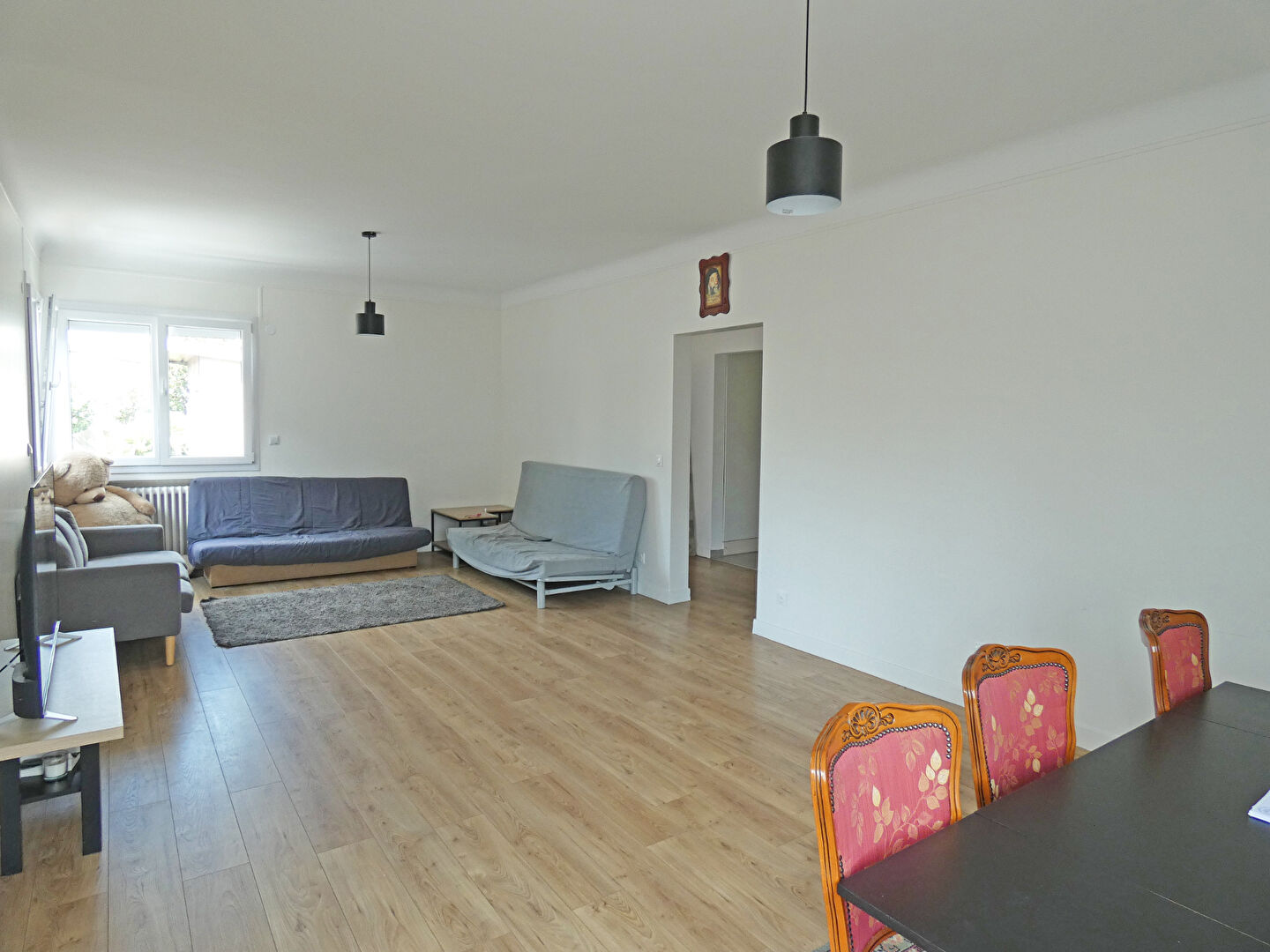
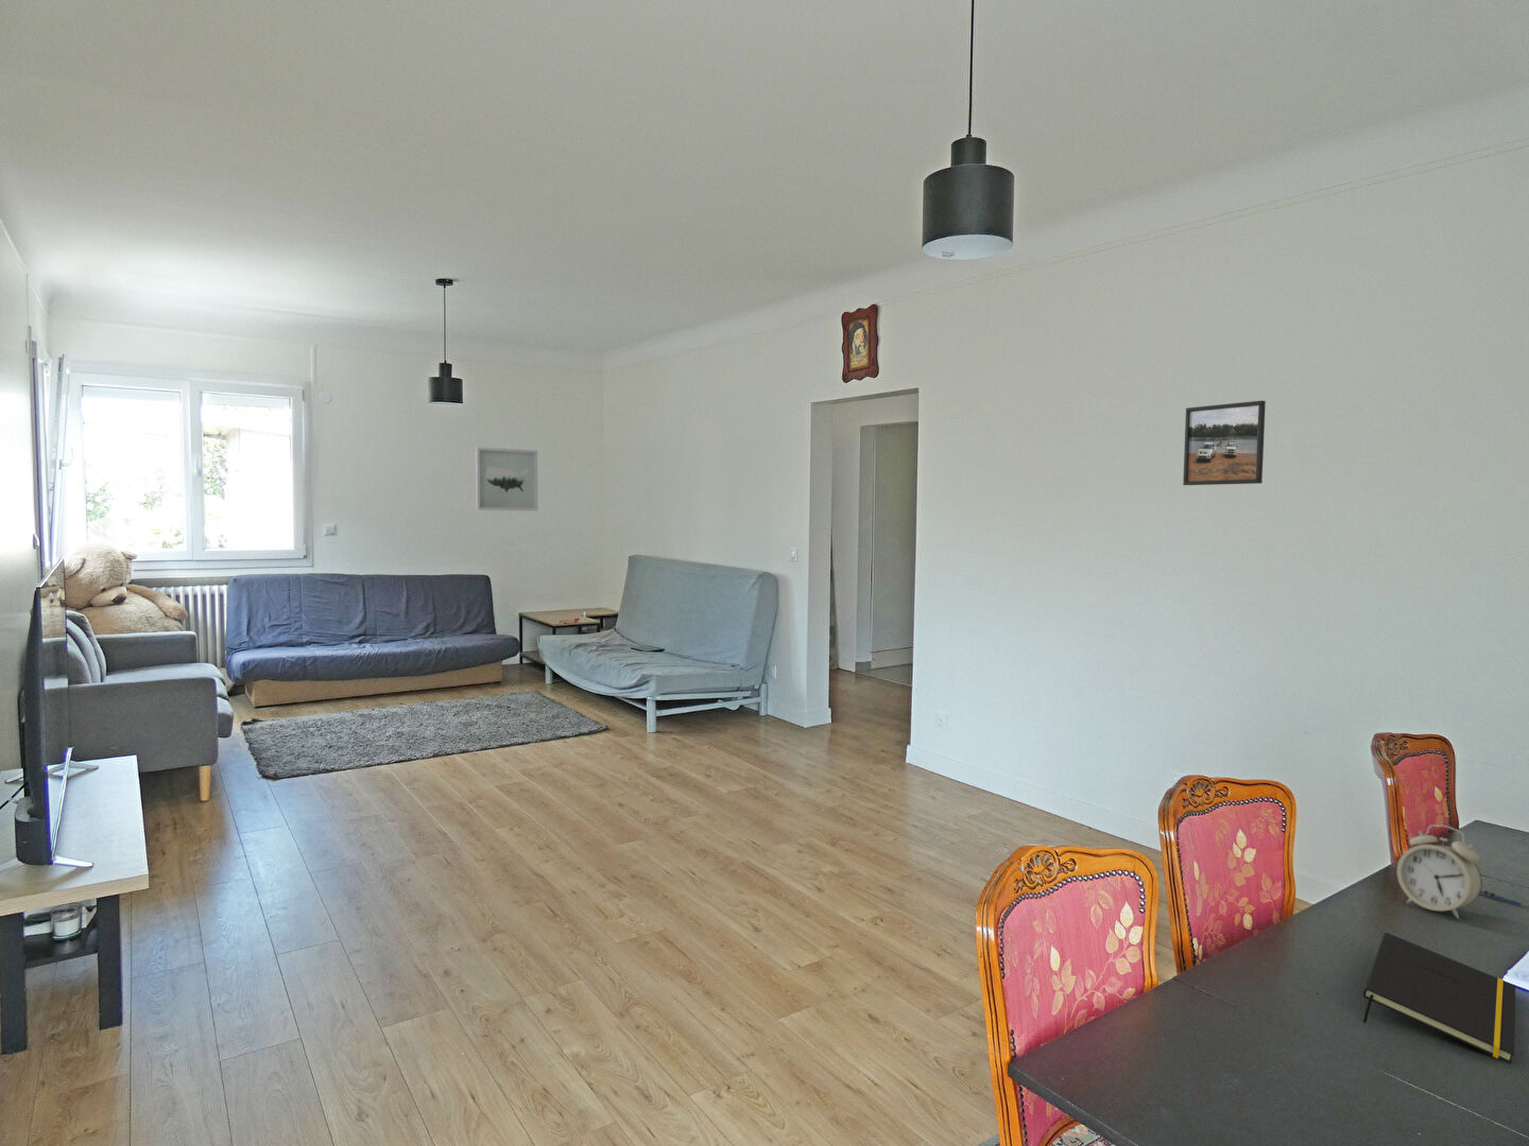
+ wall art (507, 479)
+ notepad (1441, 990)
+ alarm clock (1439, 868)
+ pen (1483, 891)
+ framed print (1222, 443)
